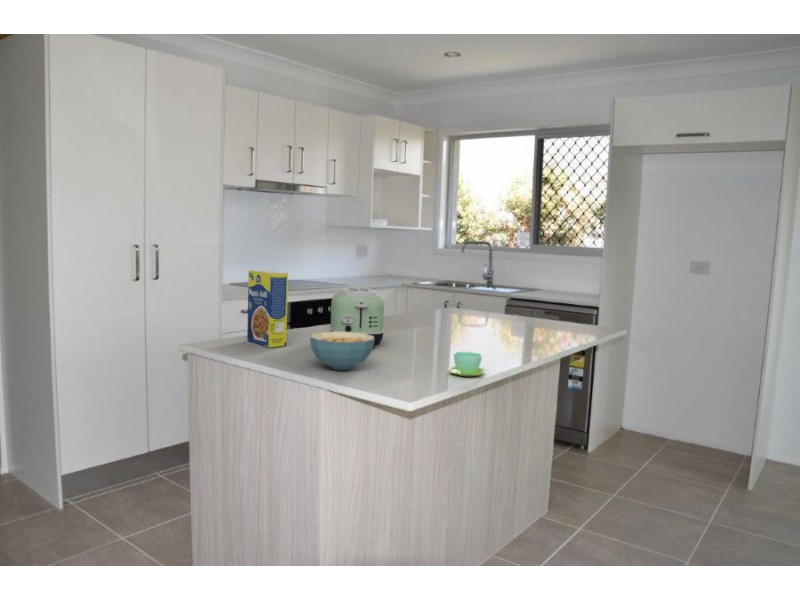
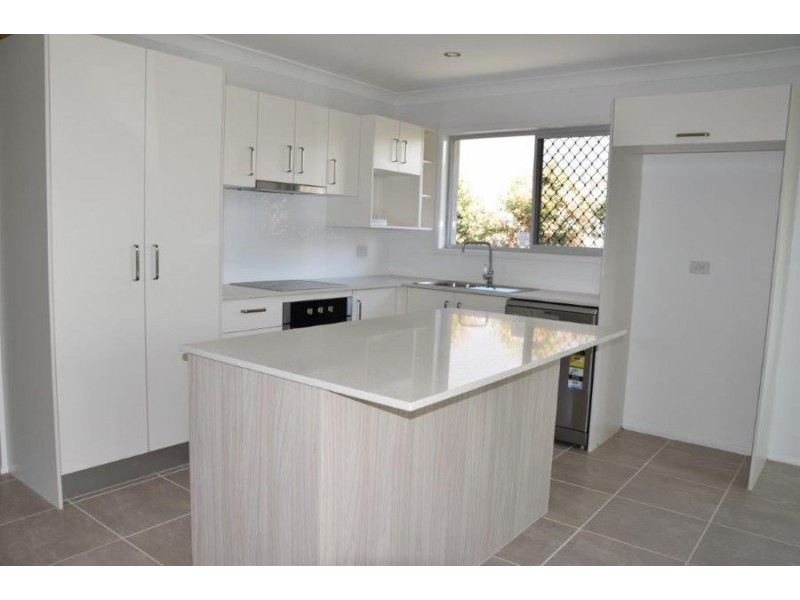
- cup (468, 364)
- toaster (357, 316)
- cereal bowl (342, 352)
- legume (267, 307)
